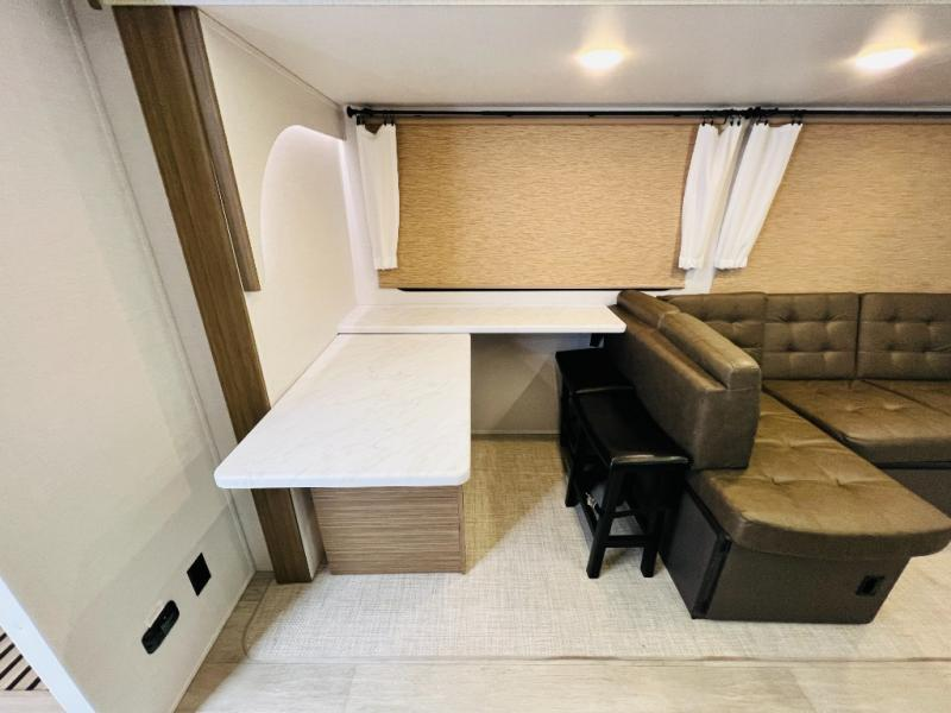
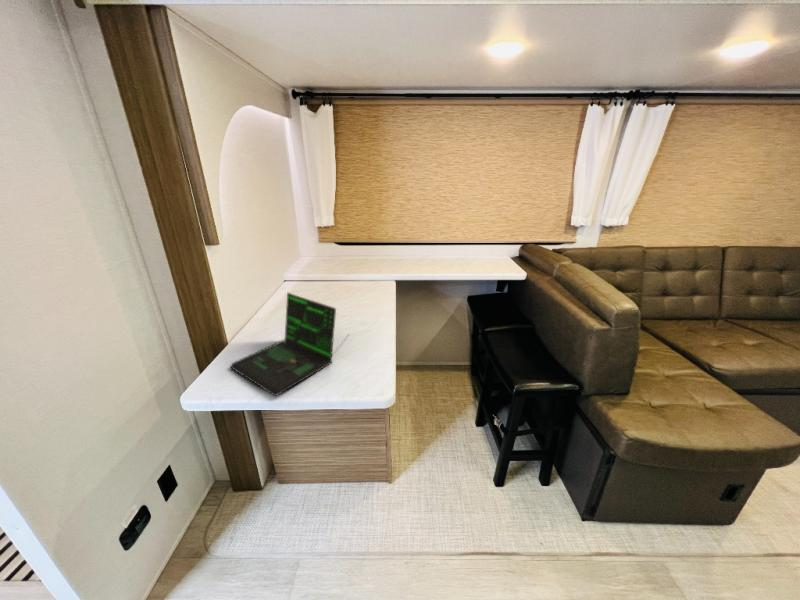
+ laptop (288, 340)
